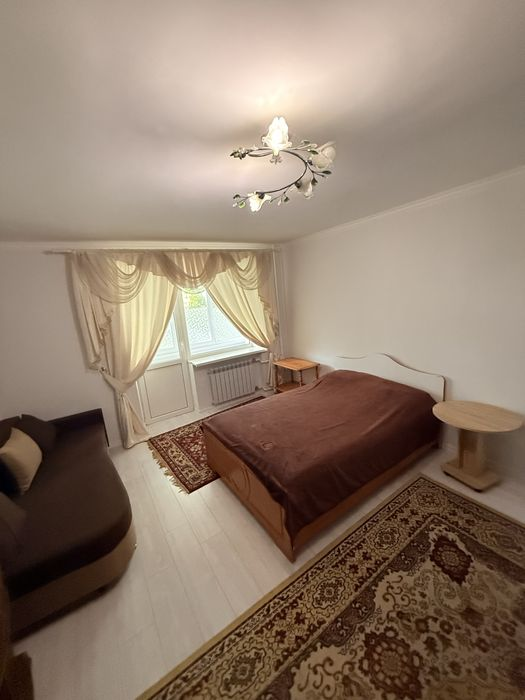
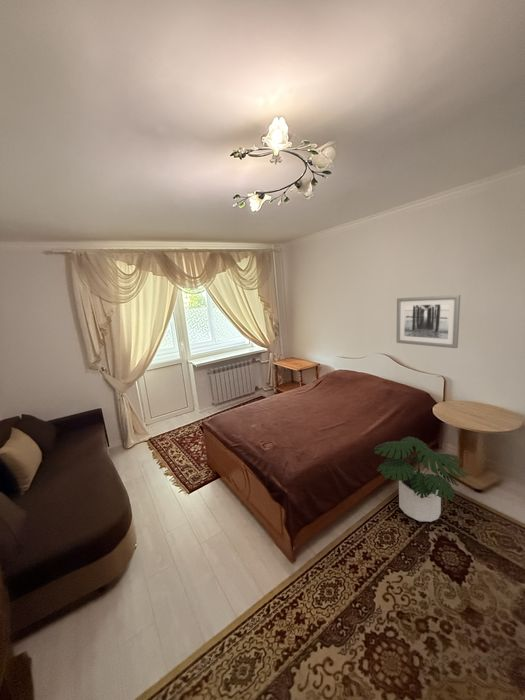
+ potted plant (422, 479)
+ wall art (425, 321)
